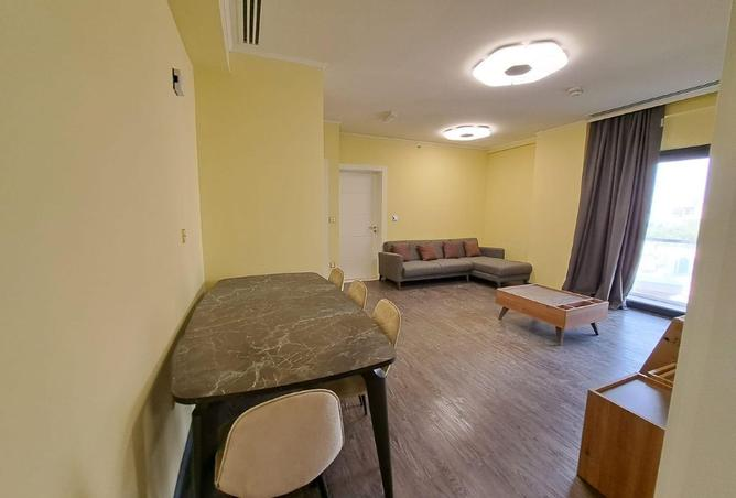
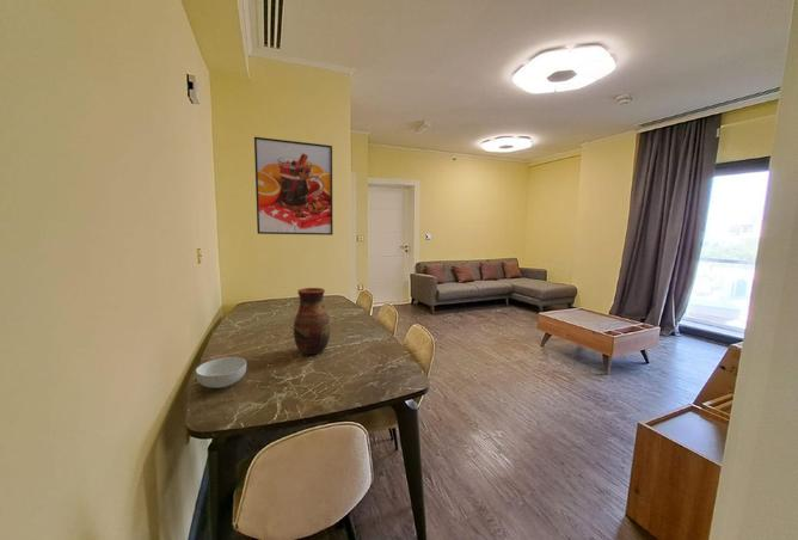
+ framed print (295, 189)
+ cereal bowl (222, 374)
+ vase (312, 320)
